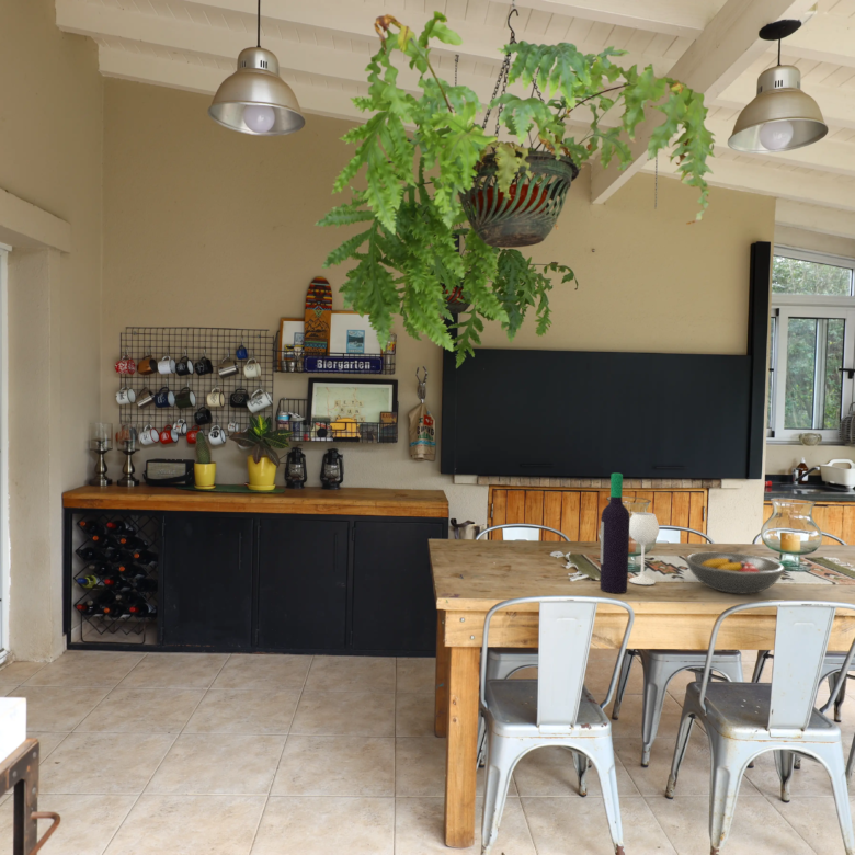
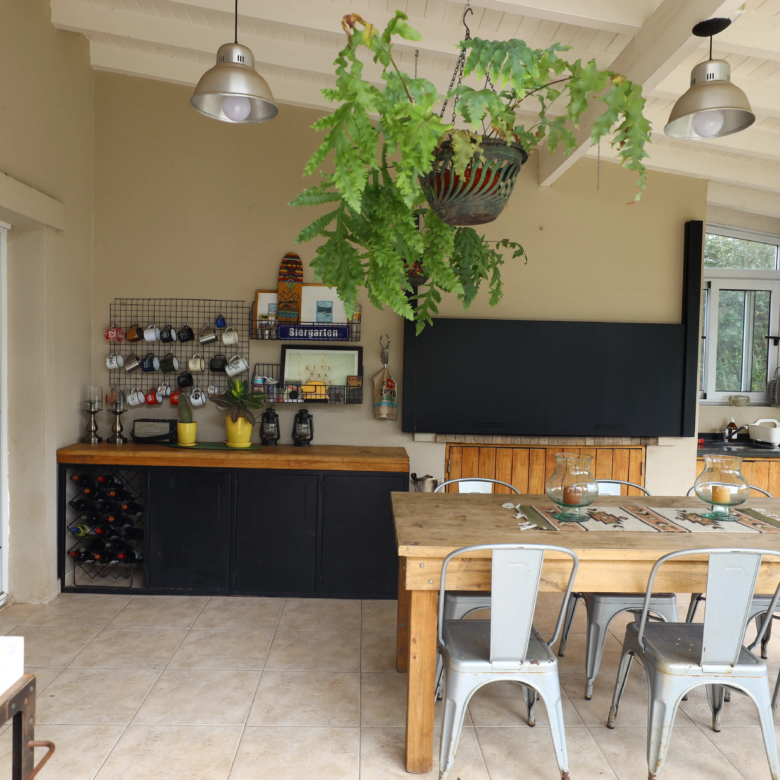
- wine bottle (630, 528)
- fruit bowl (733, 571)
